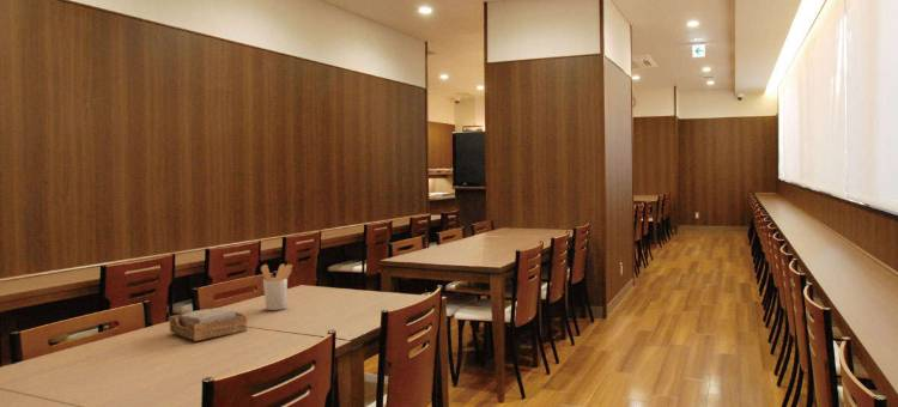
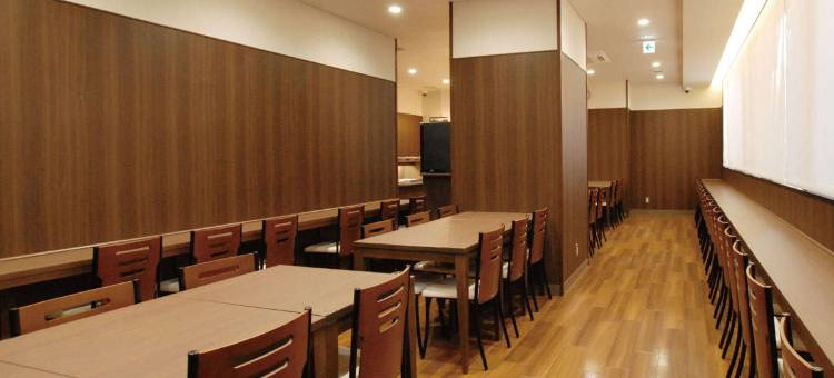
- utensil holder (279, 285)
- napkin holder (208, 321)
